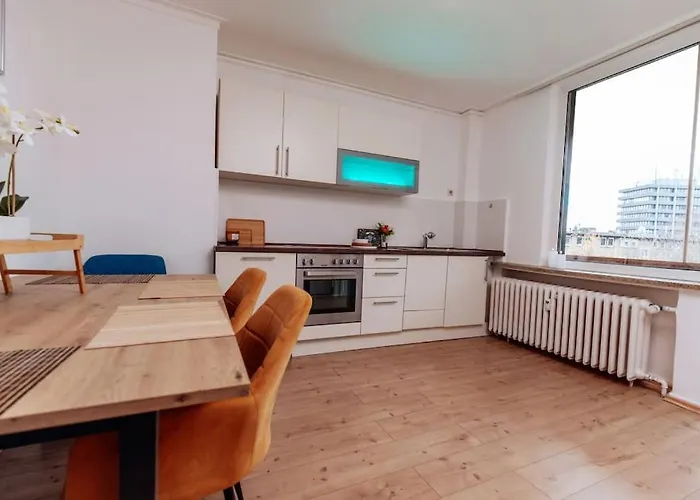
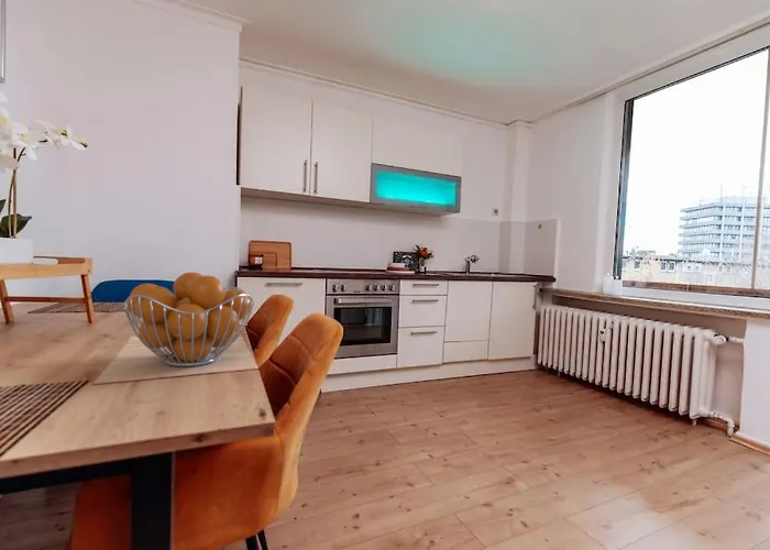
+ fruit basket (193, 316)
